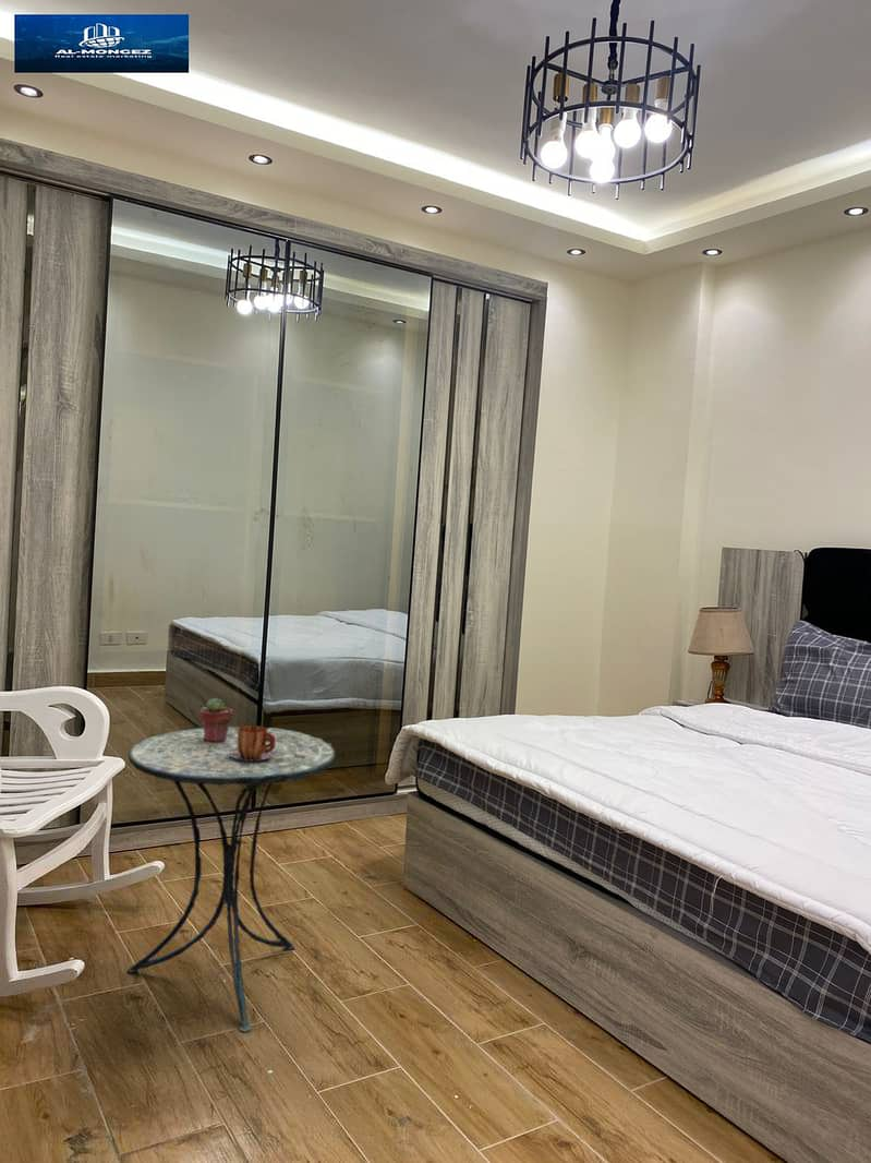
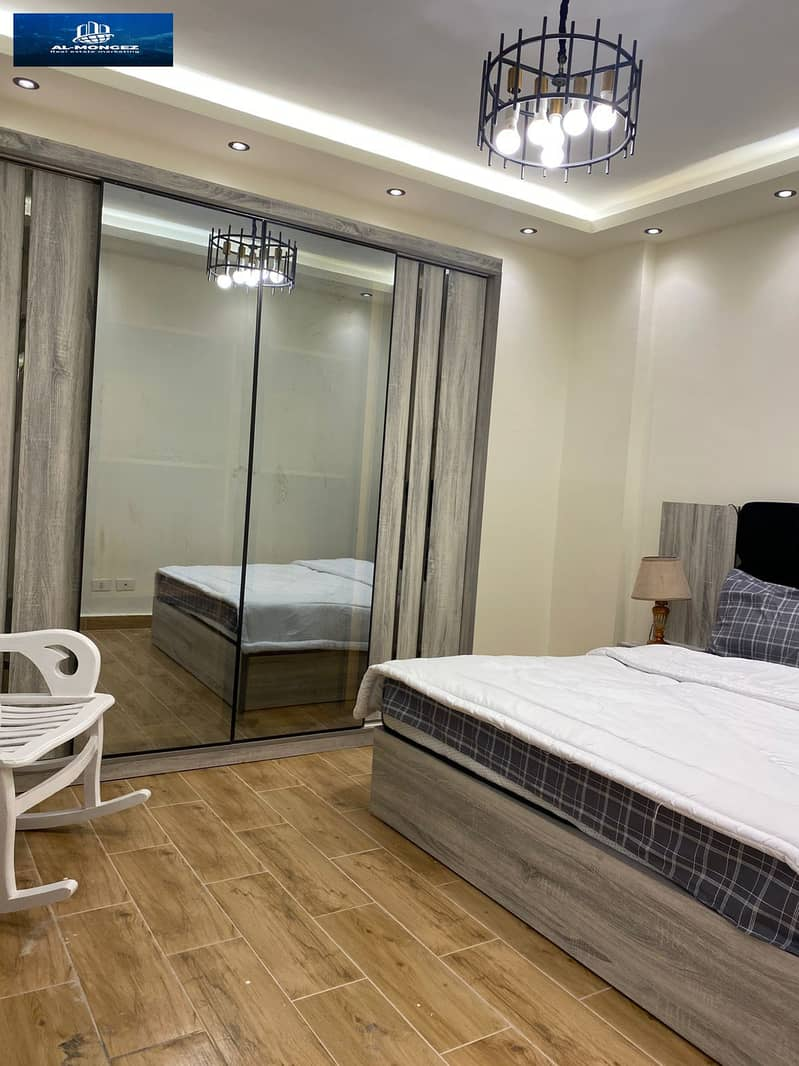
- side table (228, 864)
- potted succulent (216, 717)
- mug (253, 742)
